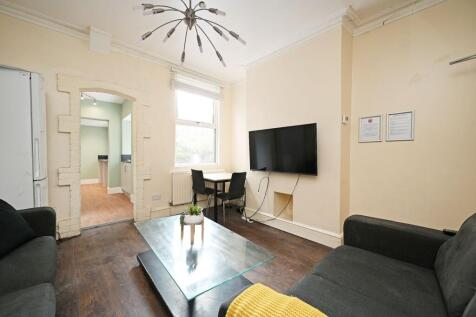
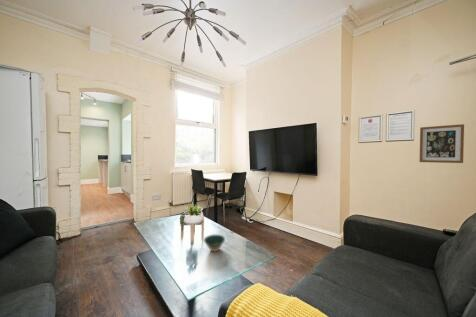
+ wall art (440, 144)
+ bowl (214, 244)
